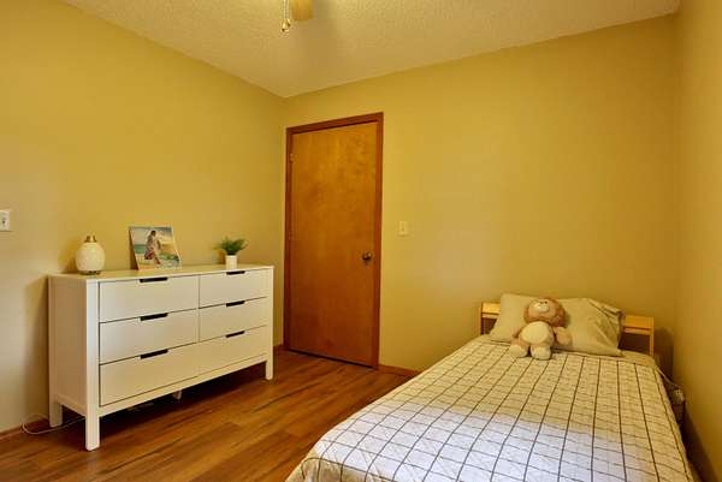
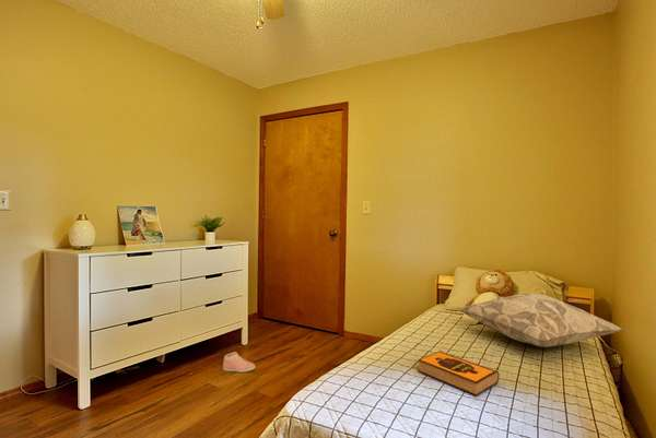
+ decorative pillow (535, 318)
+ sneaker (238, 360)
+ hardback book (457, 370)
